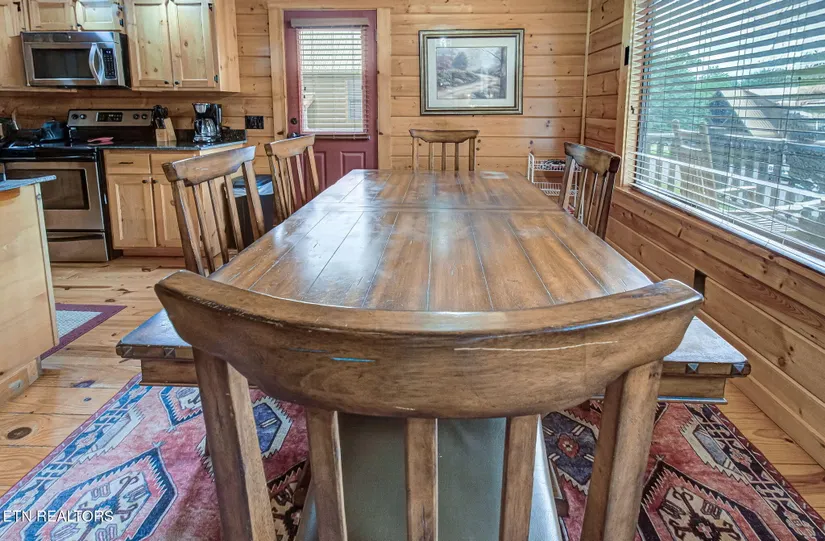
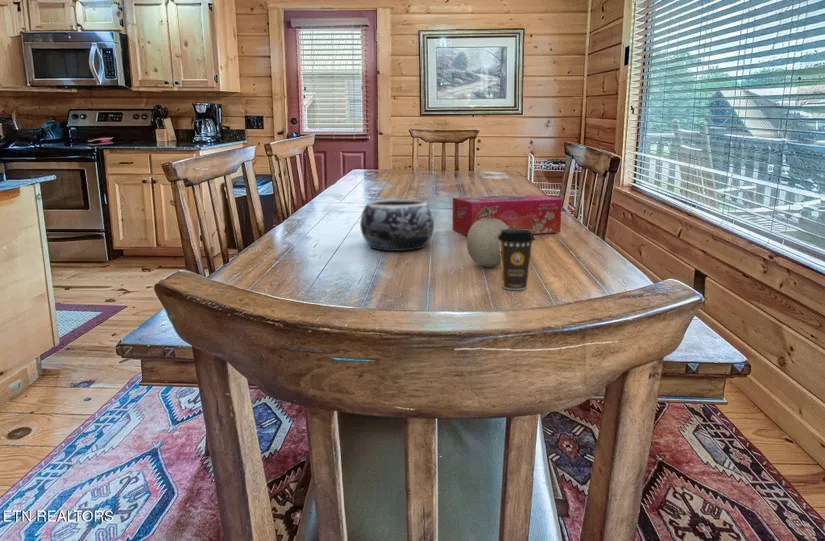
+ fruit (488, 234)
+ coffee cup (515, 259)
+ decorative bowl (397, 224)
+ tissue box (505, 214)
